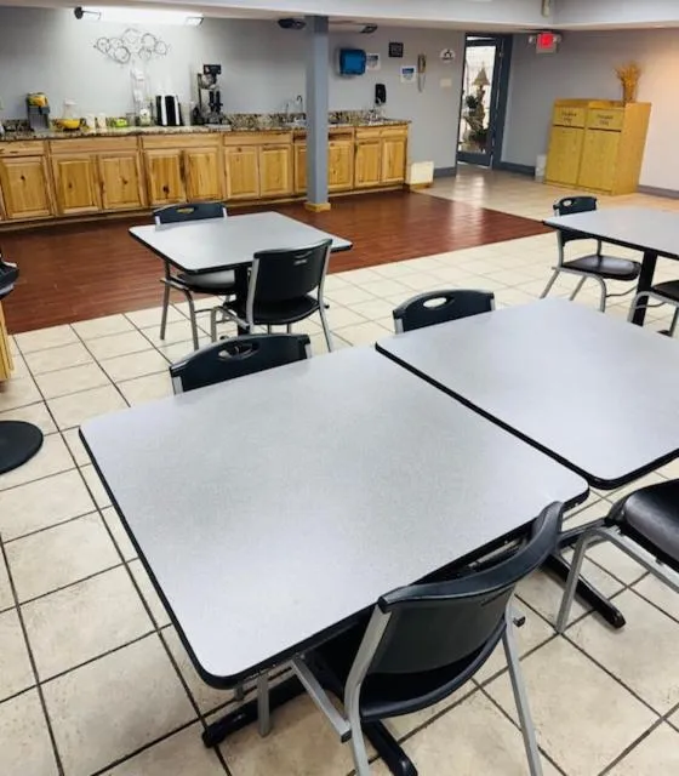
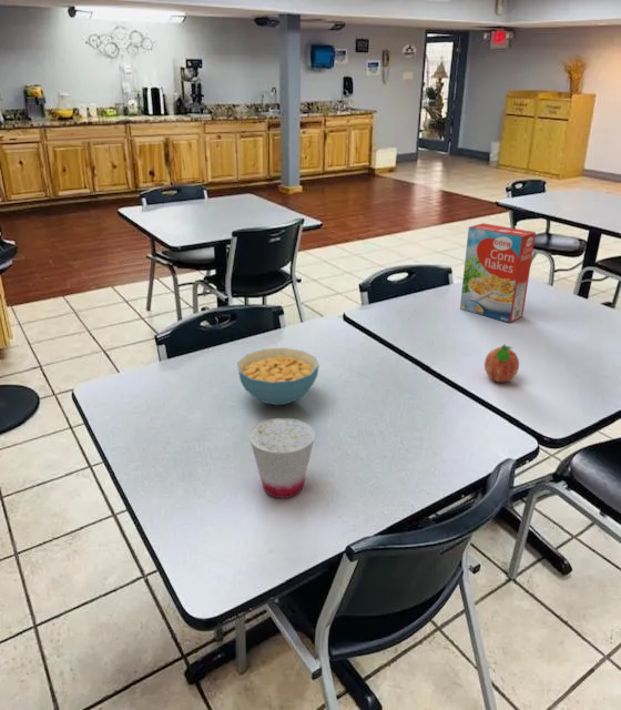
+ cereal bowl (278, 382)
+ fruit (501, 362)
+ cup (282, 460)
+ cereal box (496, 272)
